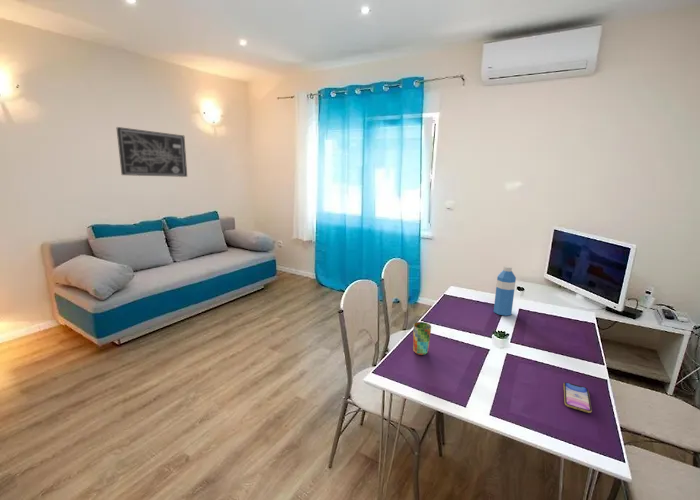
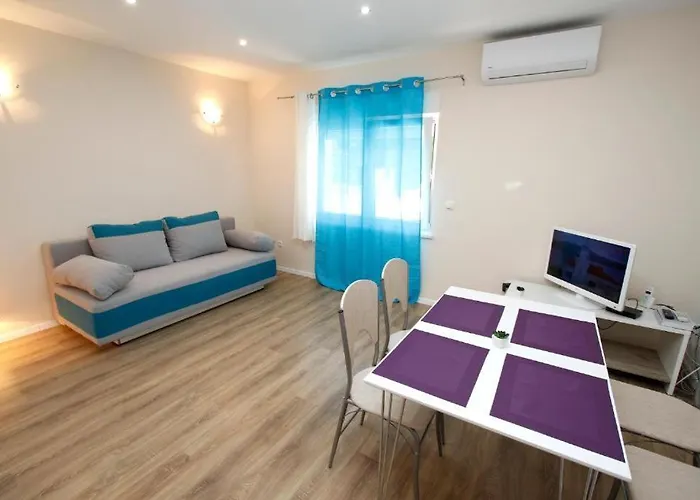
- cup (421, 338)
- smartphone (576, 396)
- water bottle (505, 289)
- wall art (154, 154)
